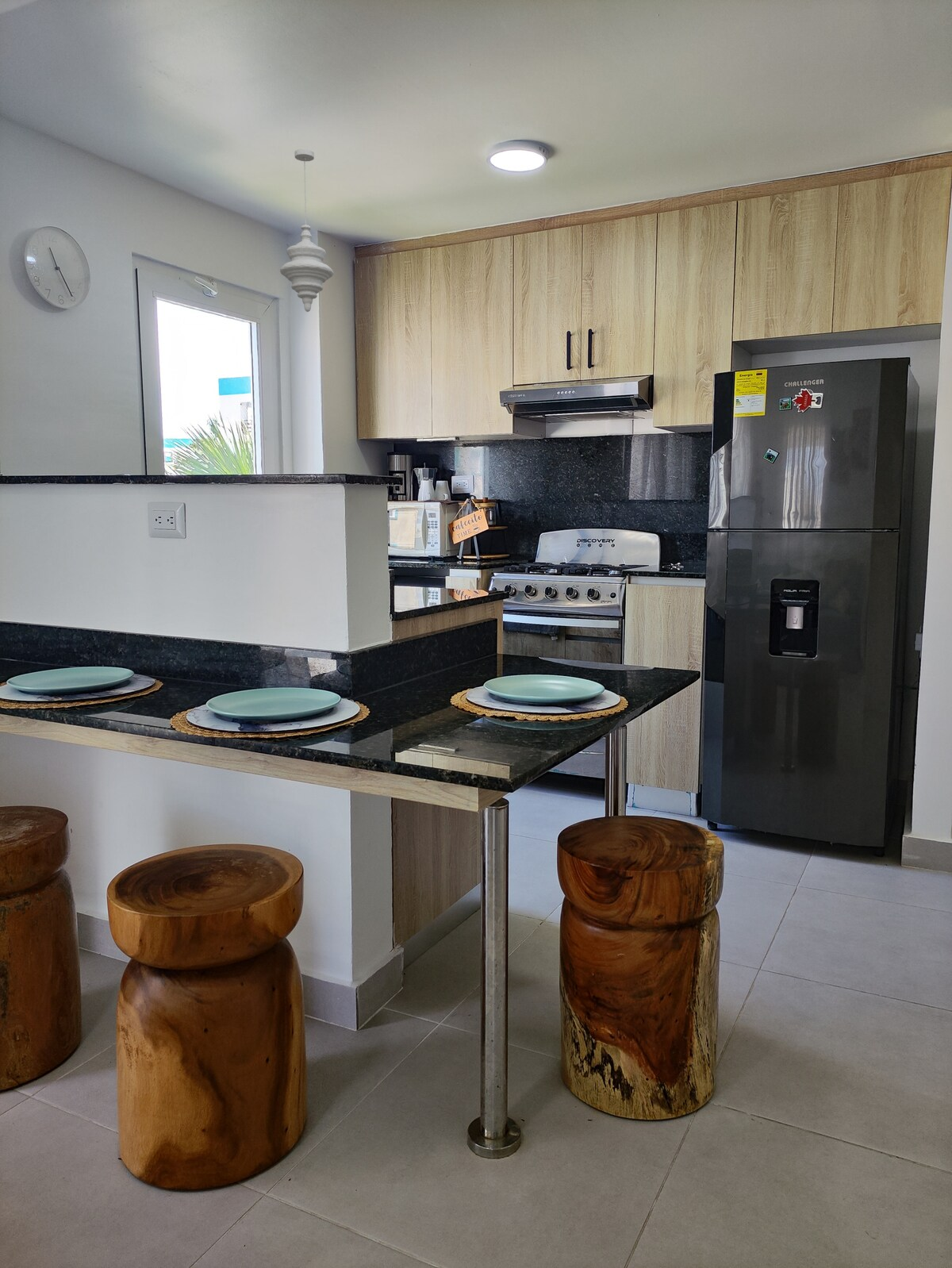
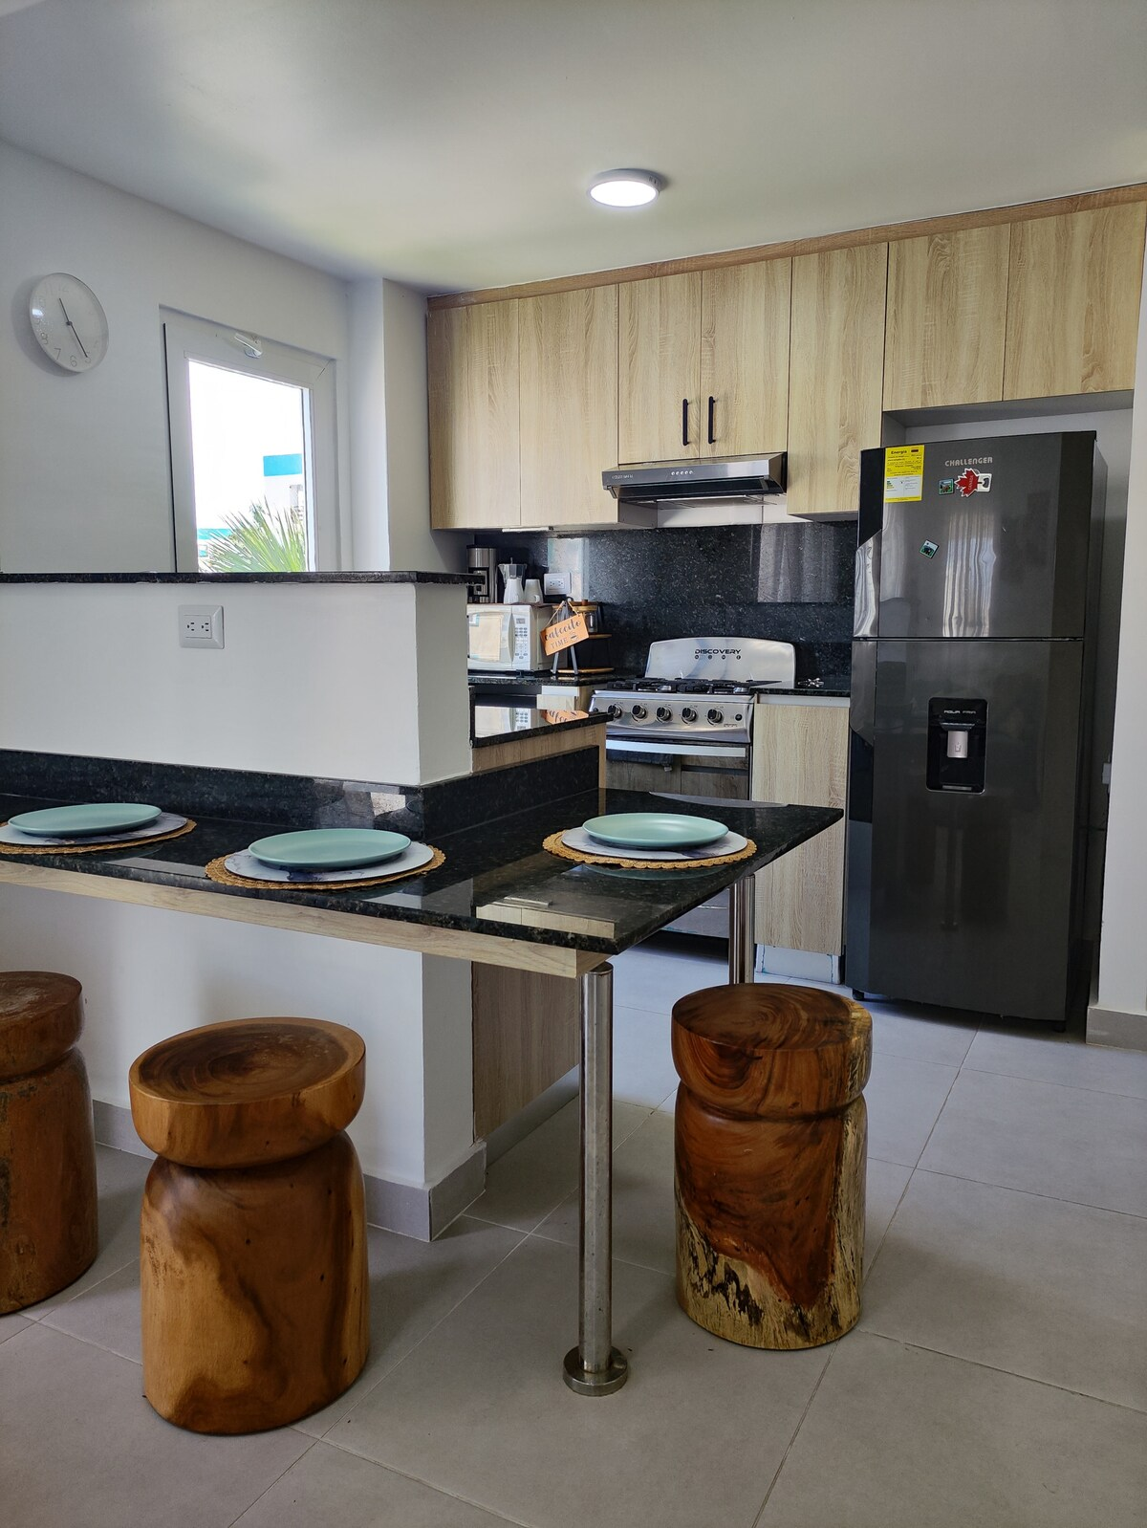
- pendant light (305, 232)
